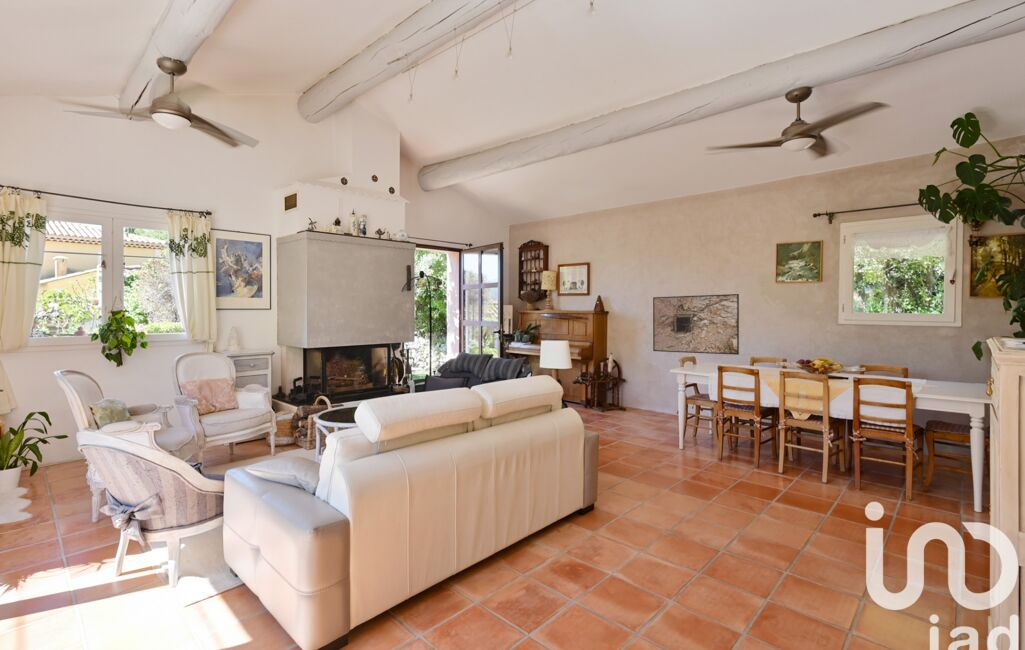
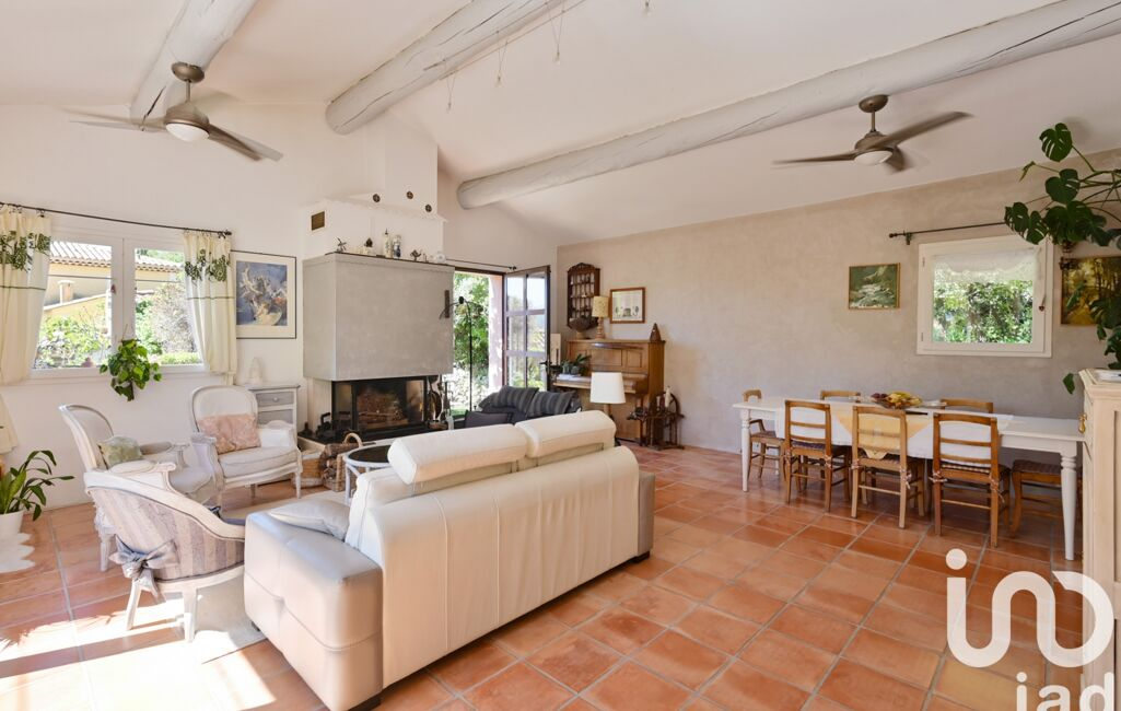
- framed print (693, 324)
